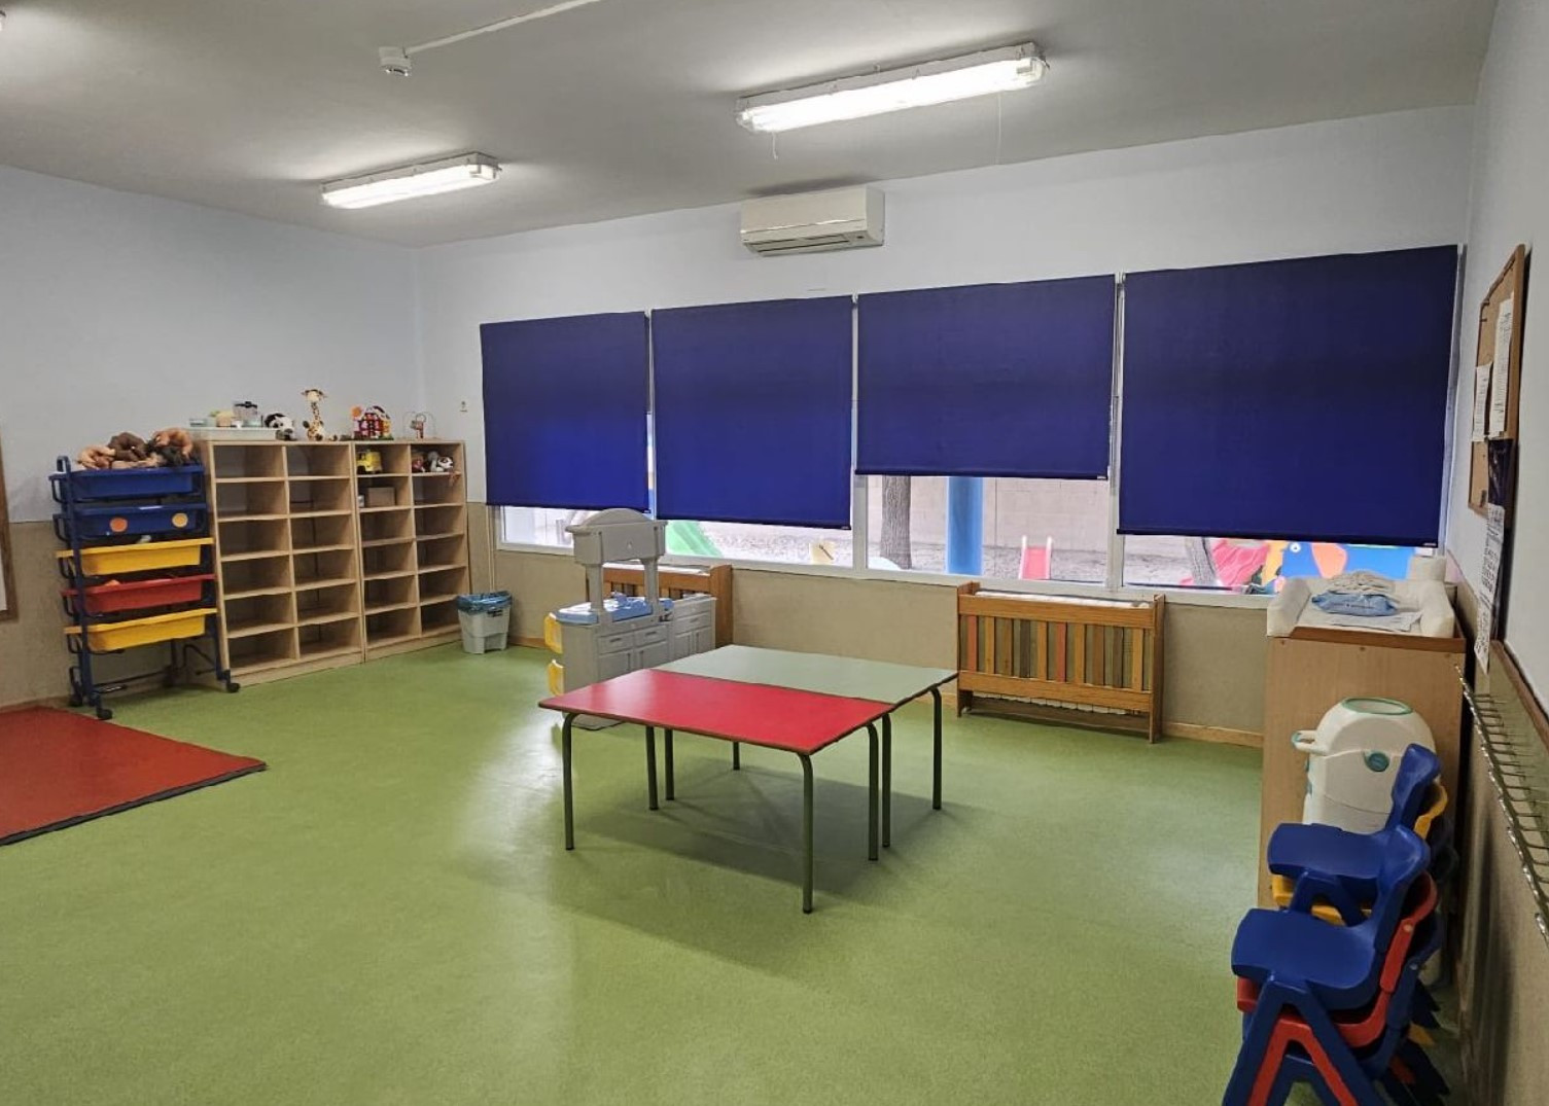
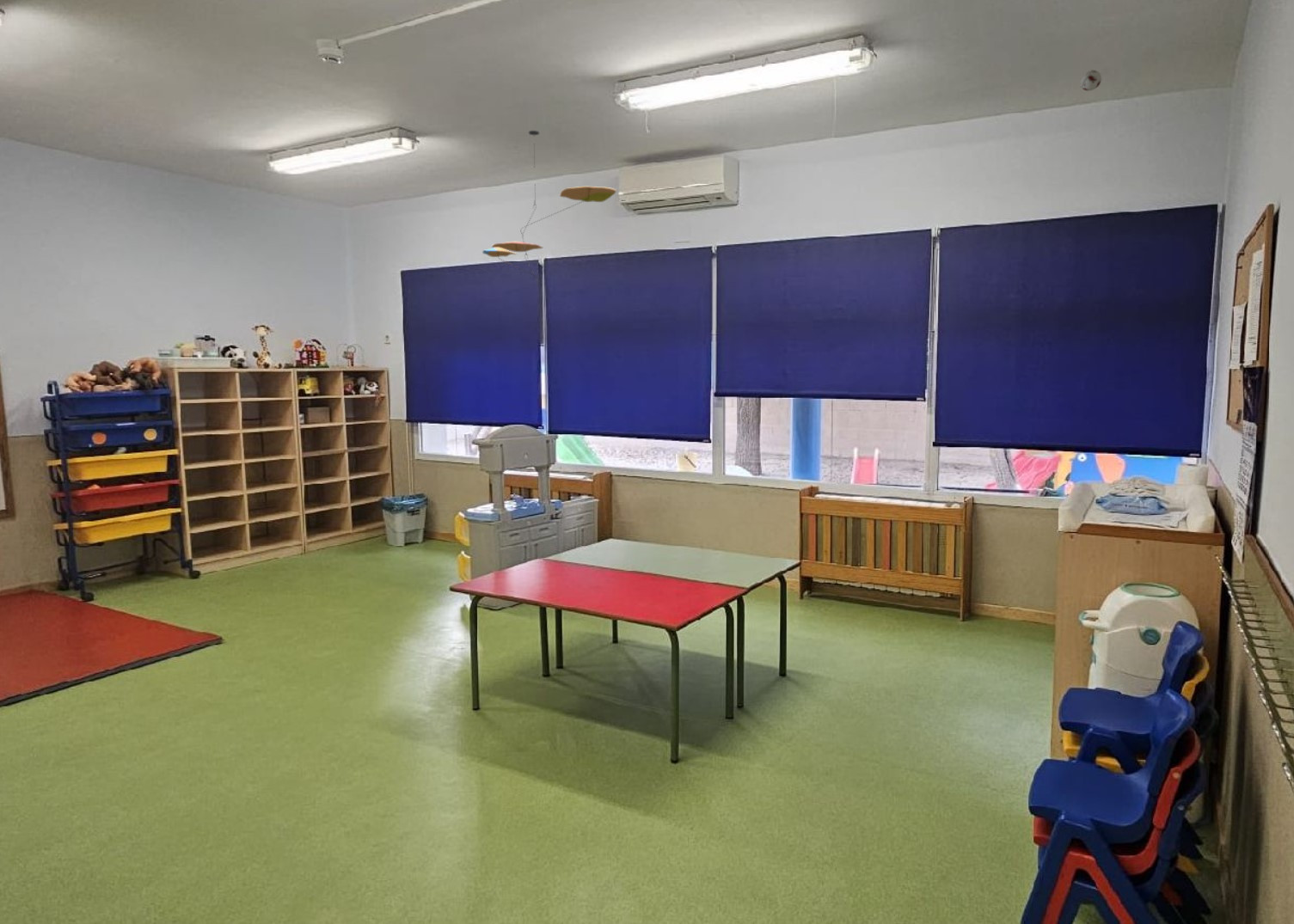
+ smoke detector (1090, 80)
+ ceiling mobile (550, 215)
